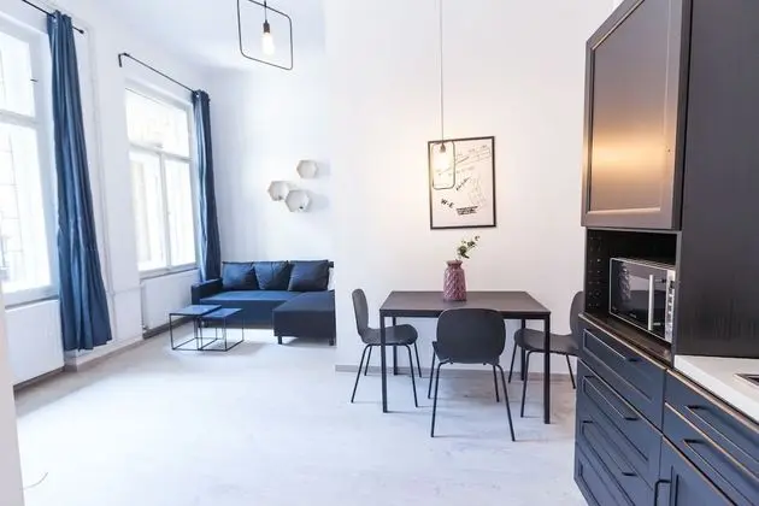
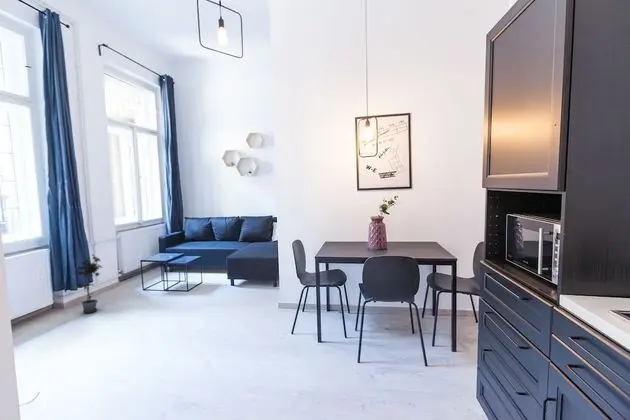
+ potted plant (89, 284)
